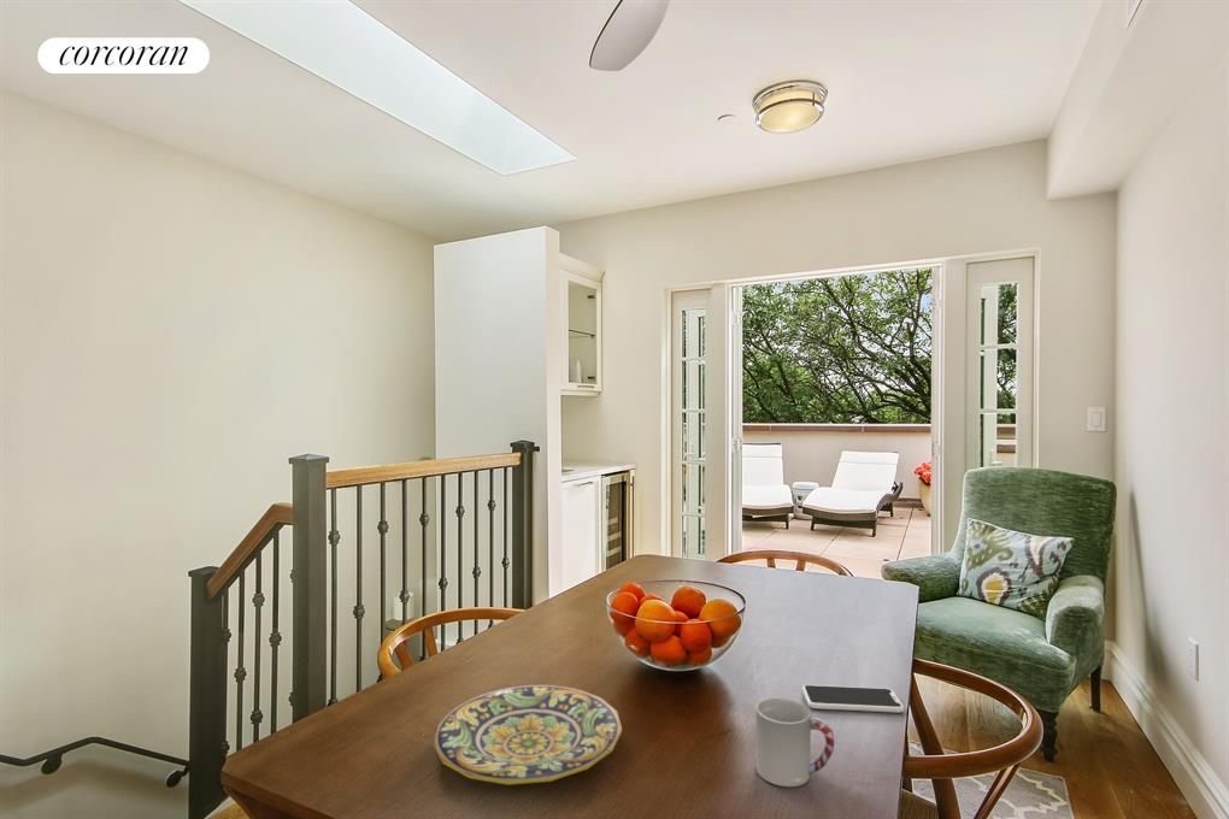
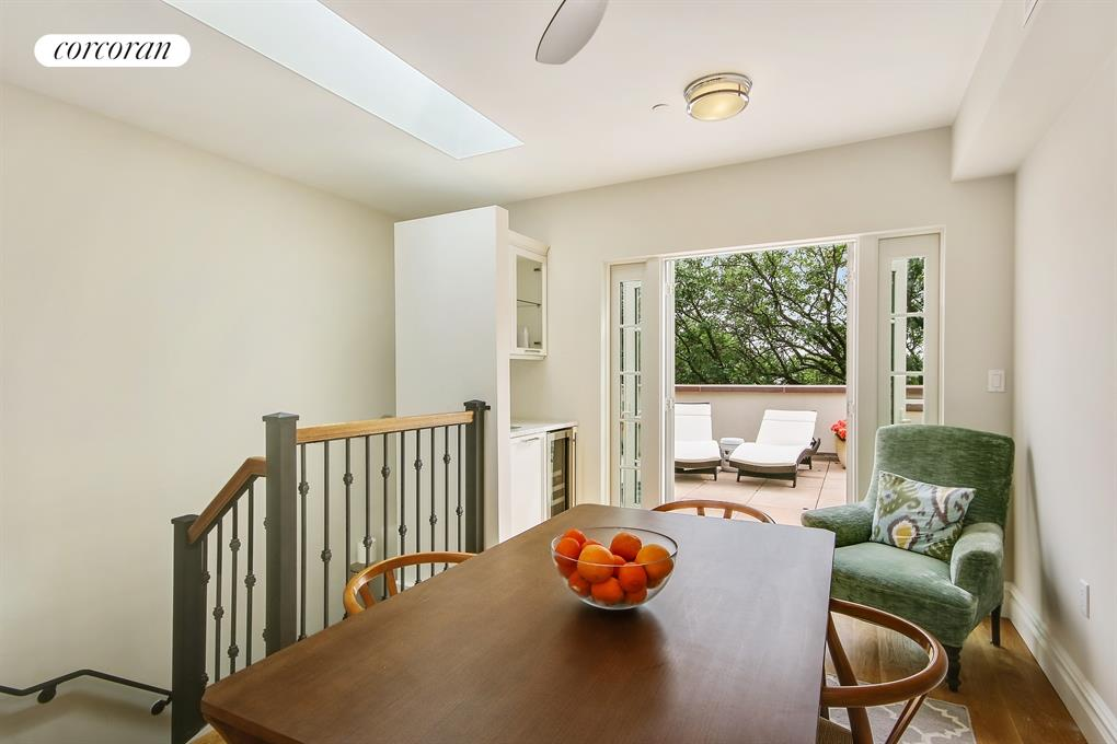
- cup (794, 743)
- smartphone (851, 697)
- plate (529, 735)
